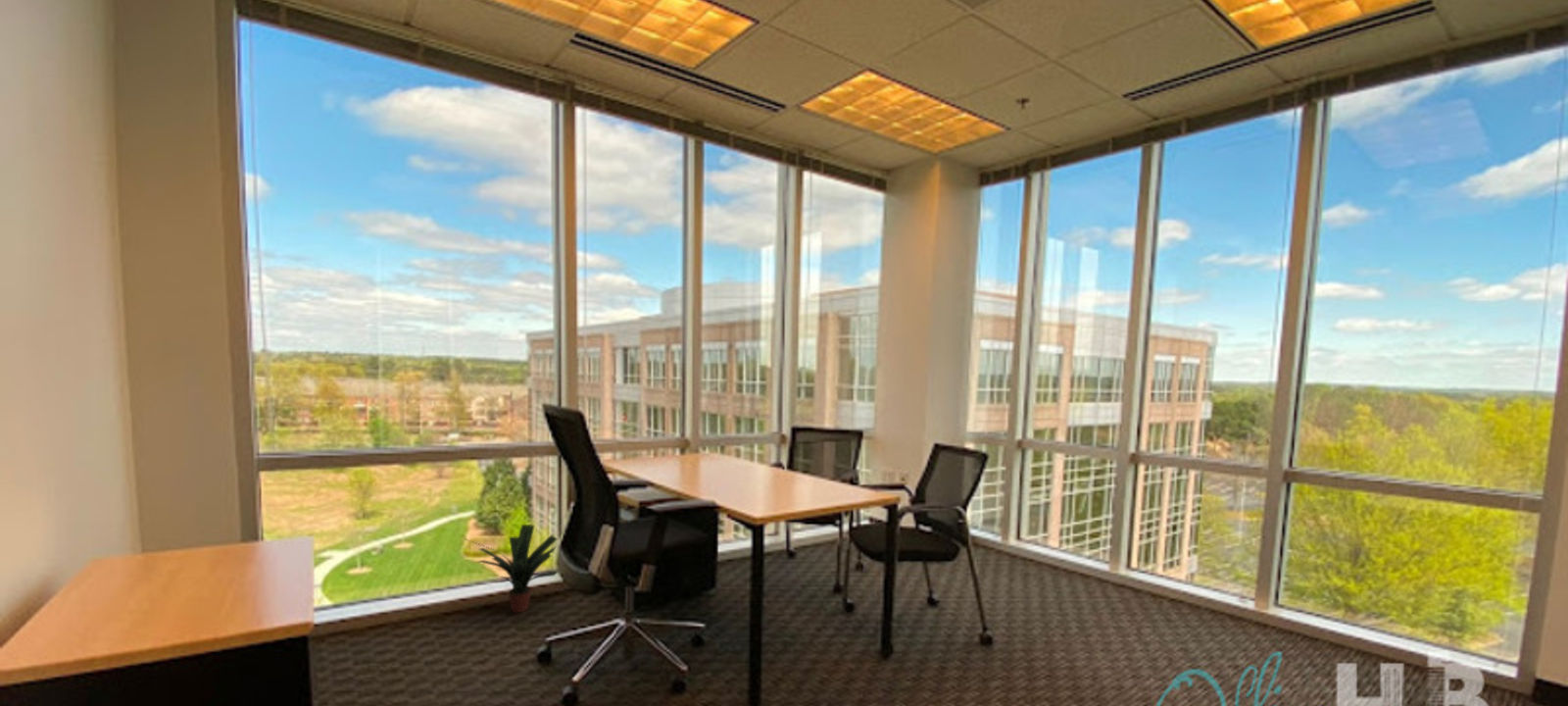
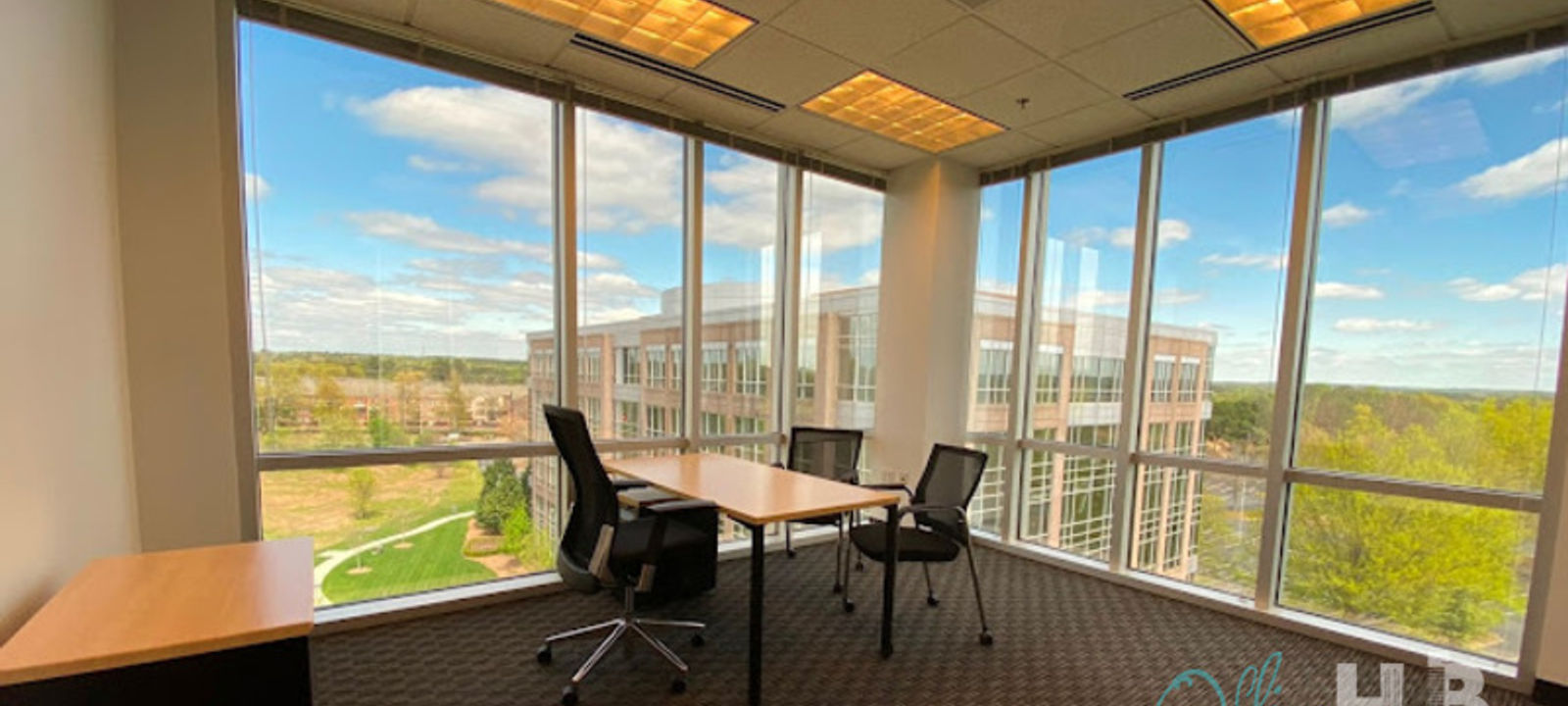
- potted plant (514, 569)
